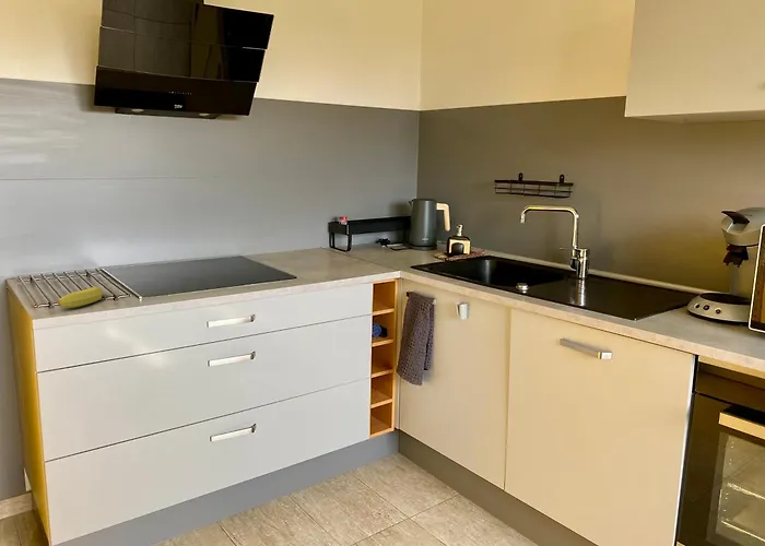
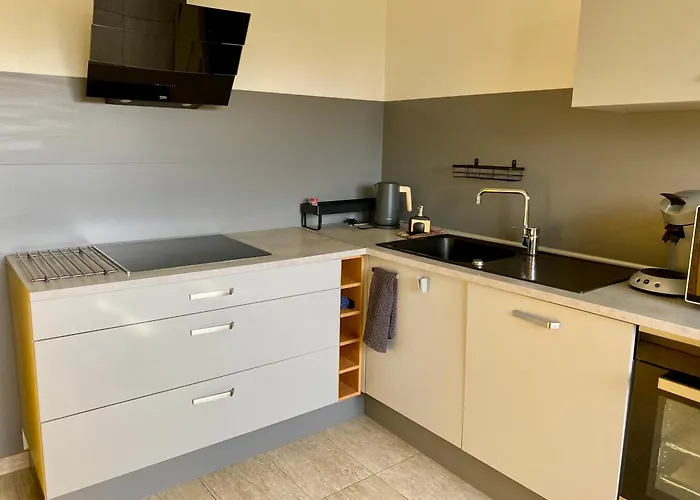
- fruit (79, 295)
